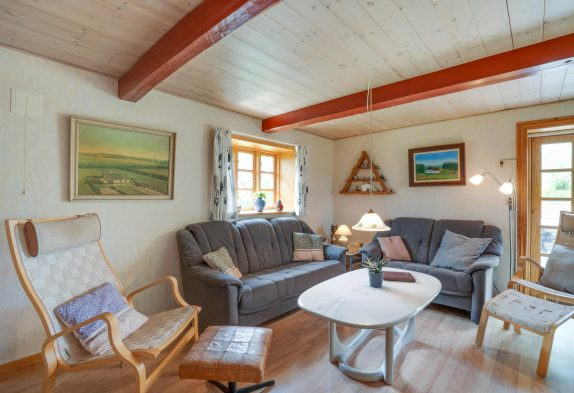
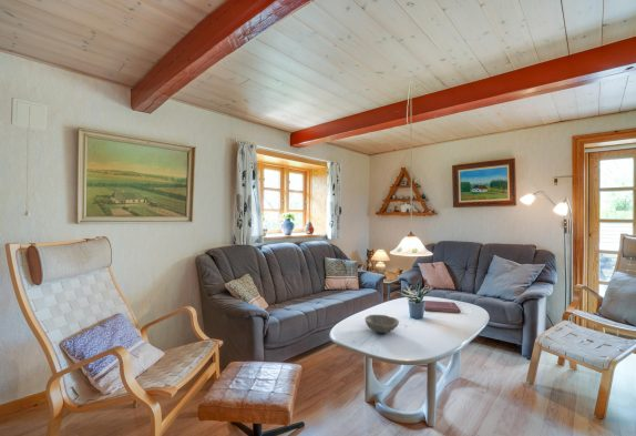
+ bowl (381, 325)
